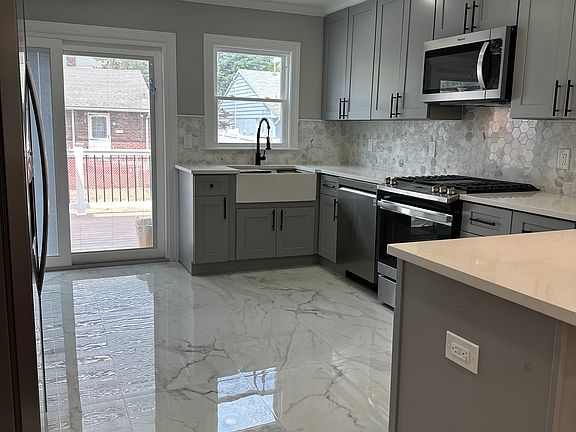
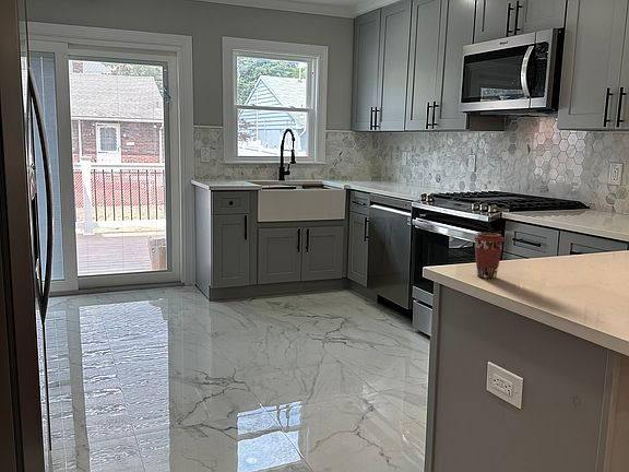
+ coffee cup (487, 255)
